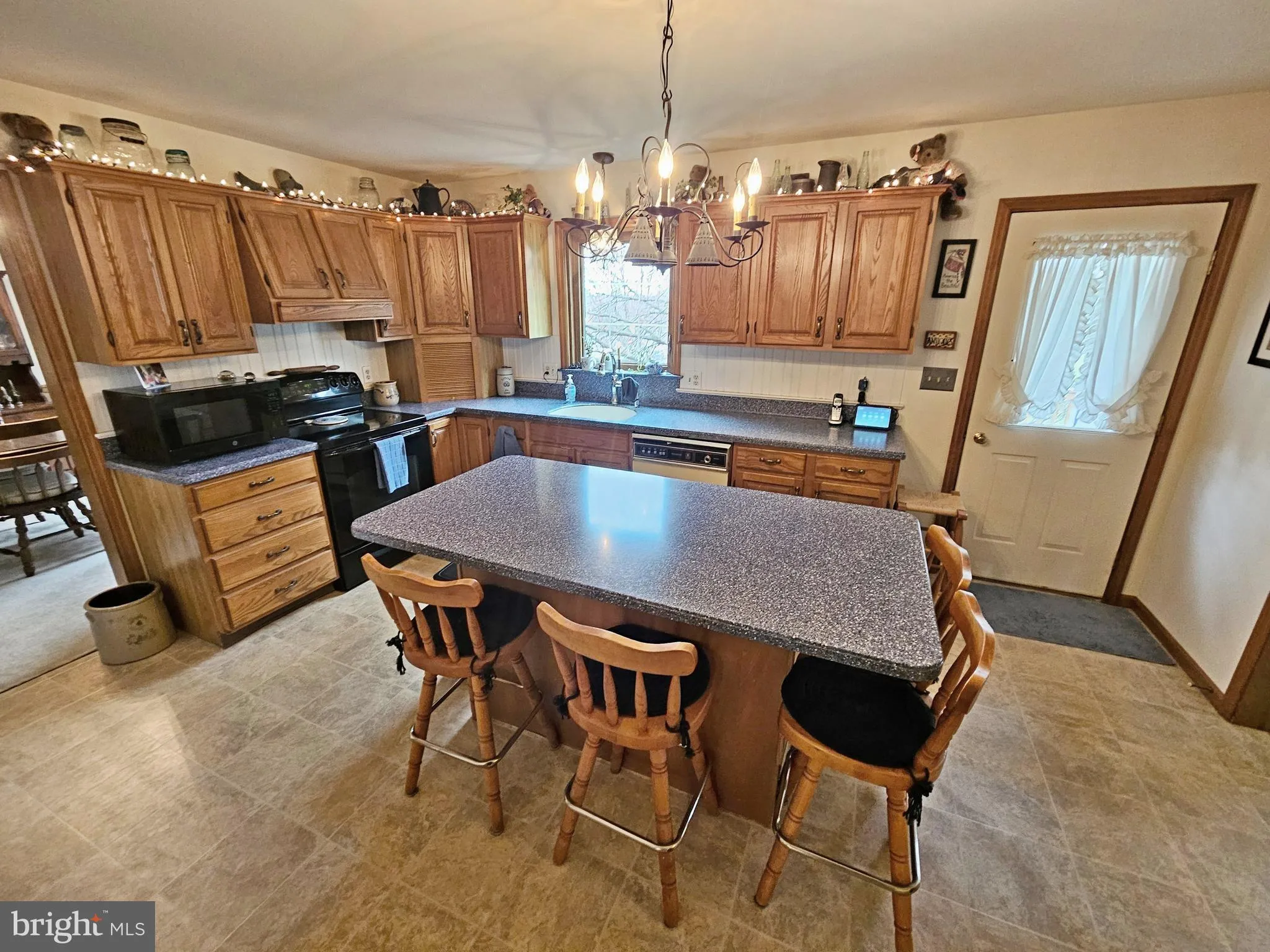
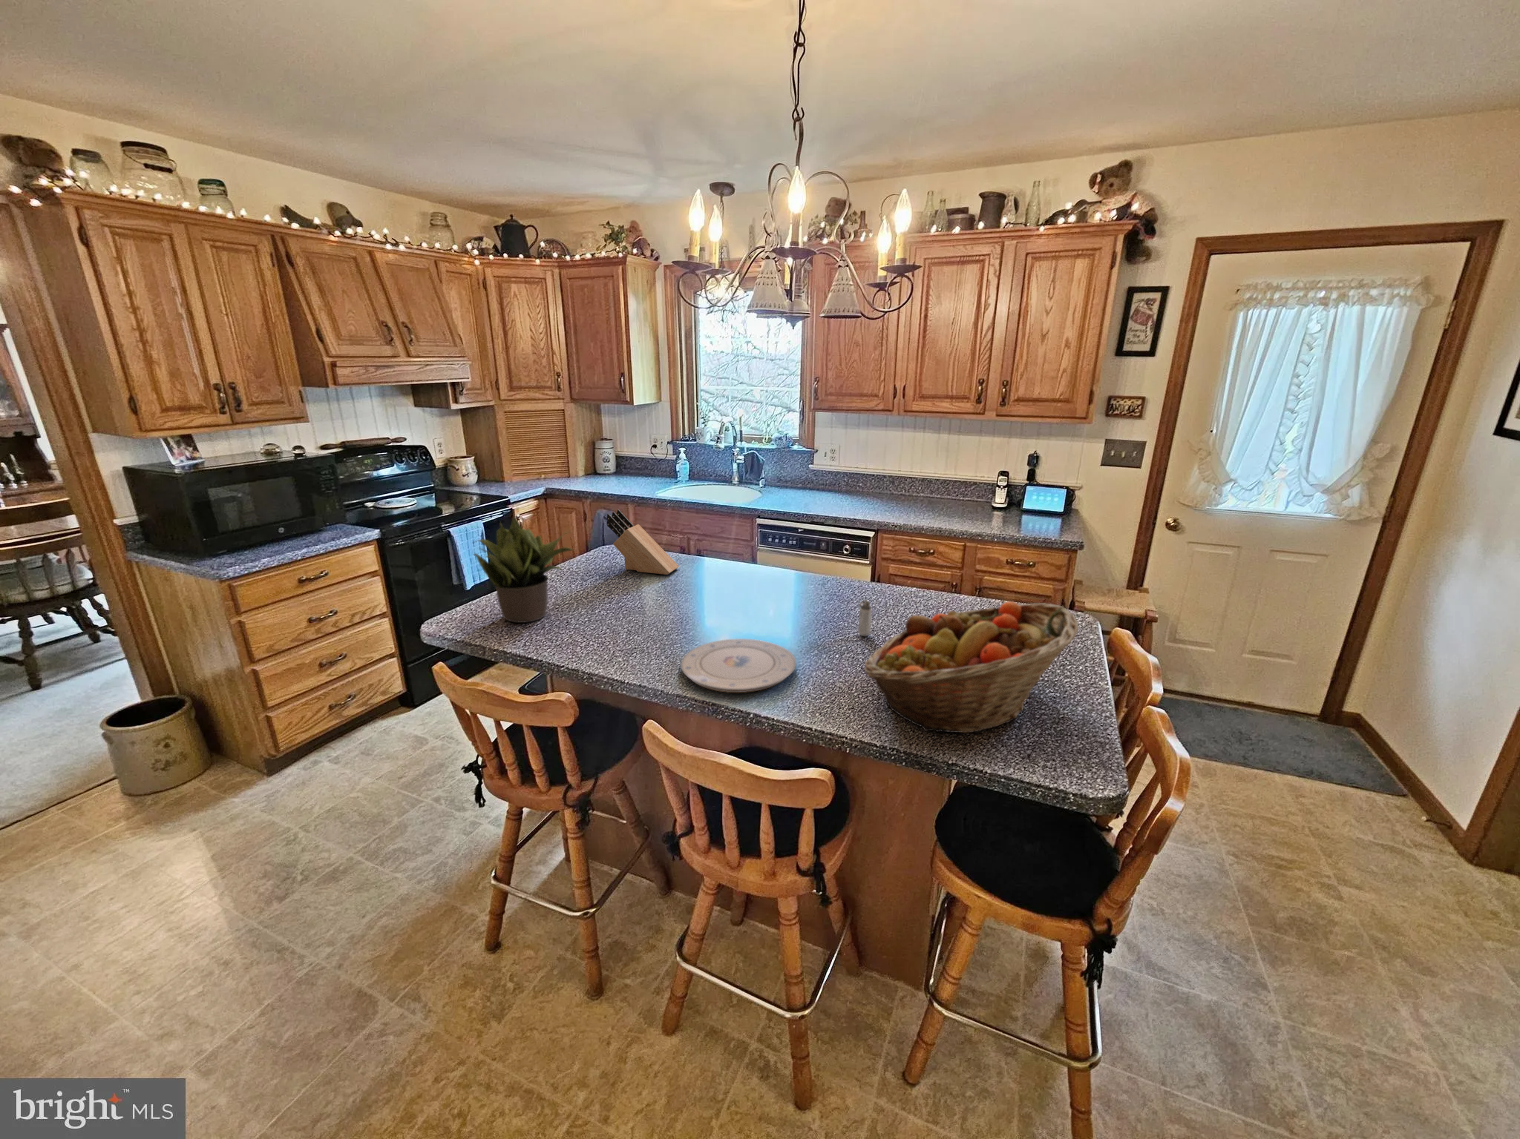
+ knife block (640, 541)
+ shaker (864, 617)
+ potted plant (531, 565)
+ fruit basket (968, 654)
+ plate (738, 664)
